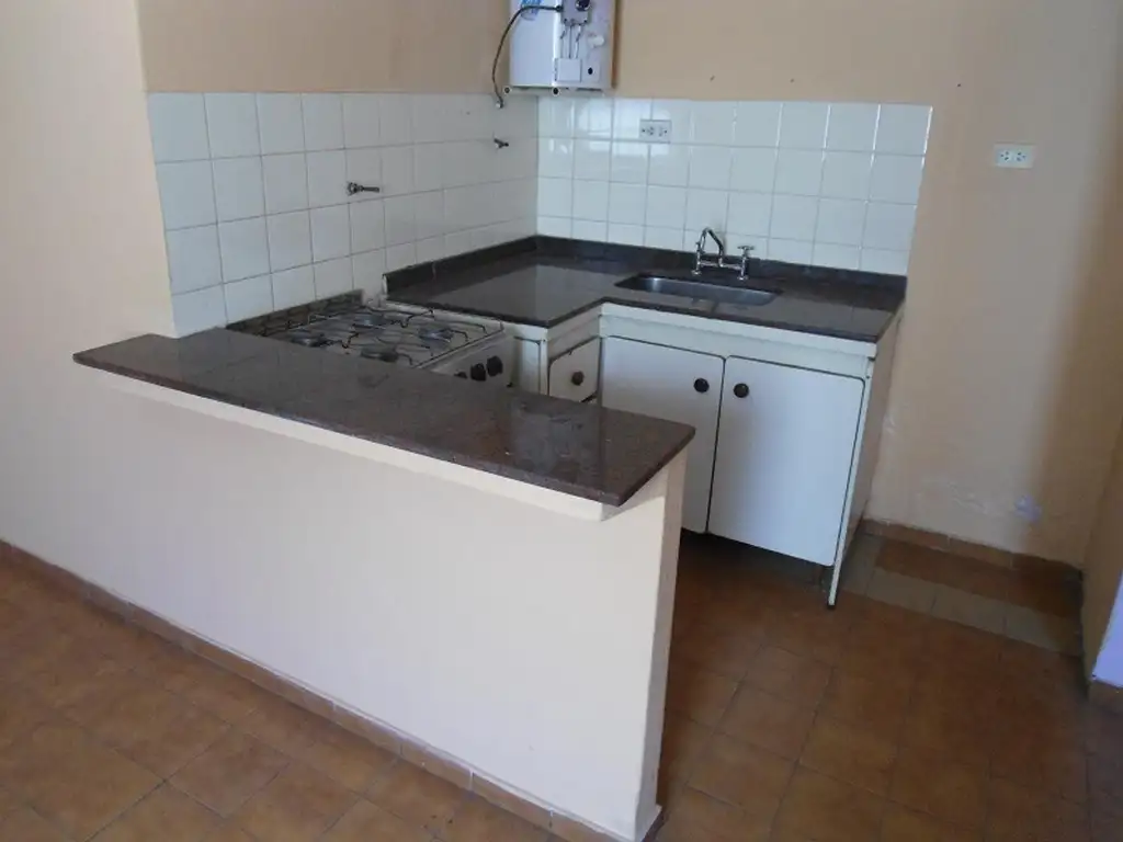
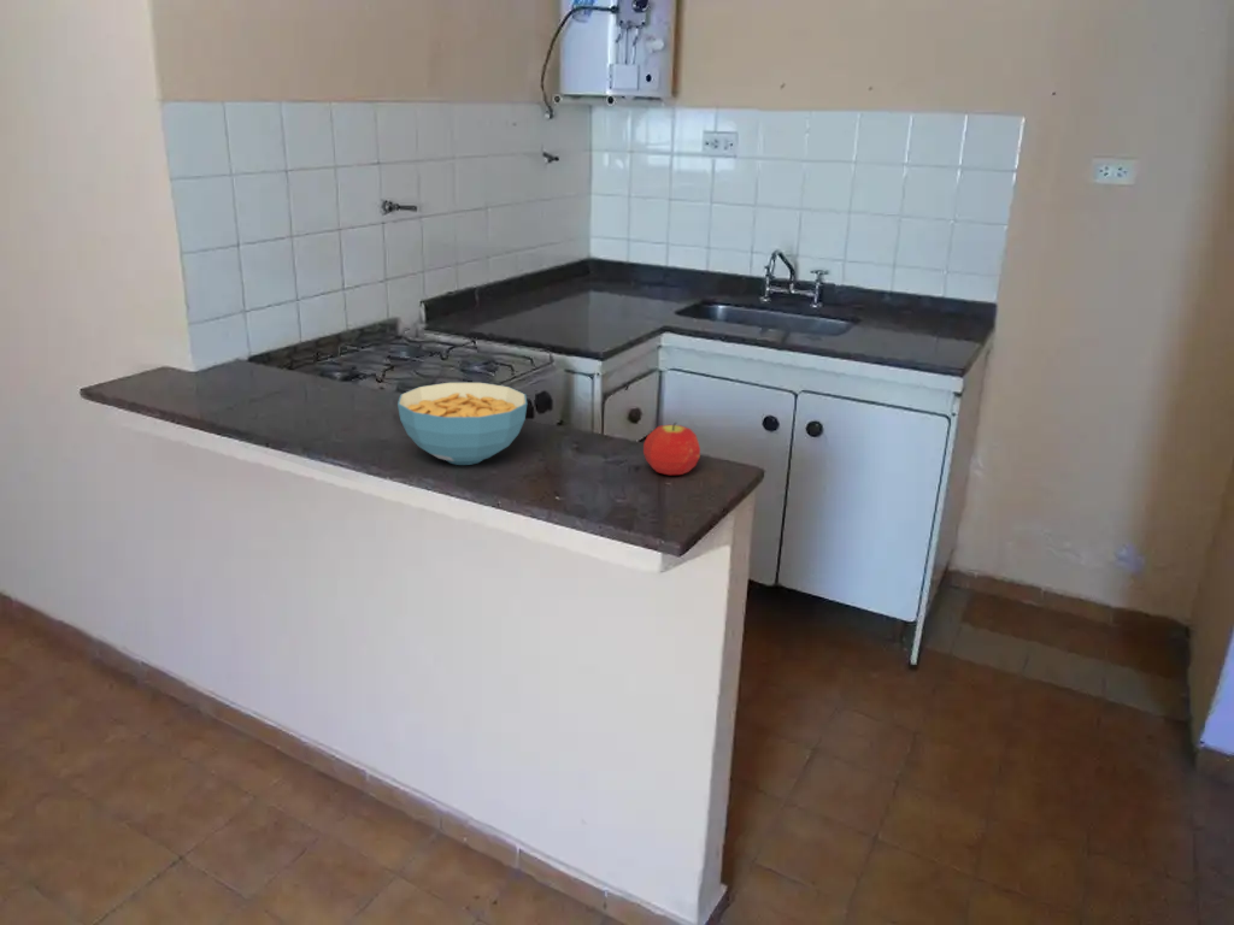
+ cereal bowl (463, 429)
+ fruit (671, 447)
